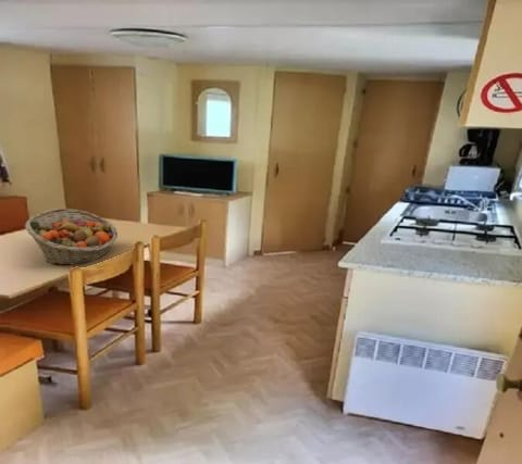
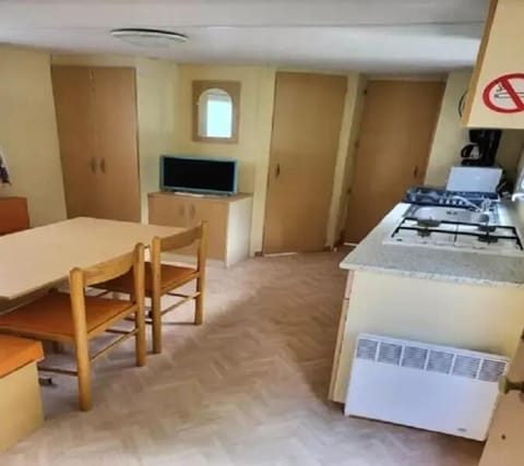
- fruit basket (74, 235)
